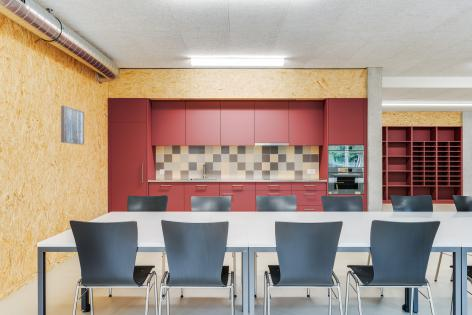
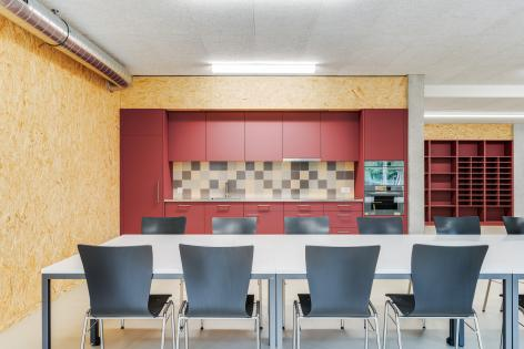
- wall art (73, 126)
